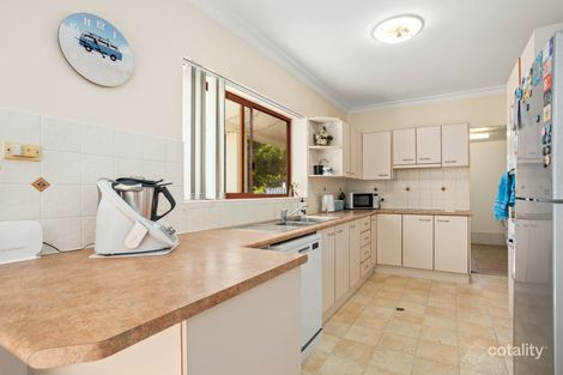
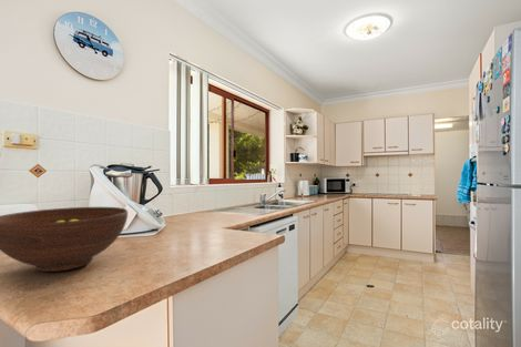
+ fruit bowl (65, 239)
